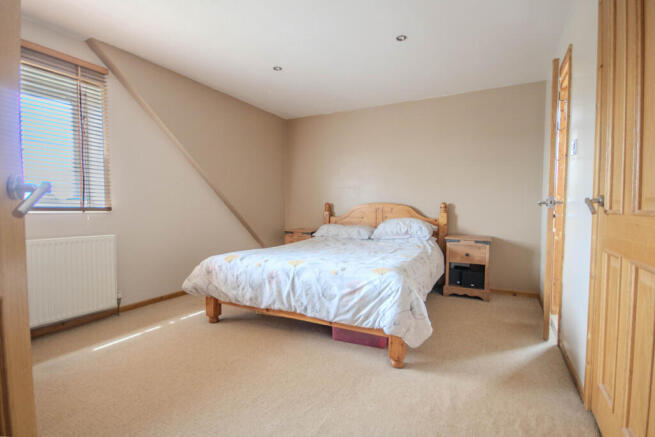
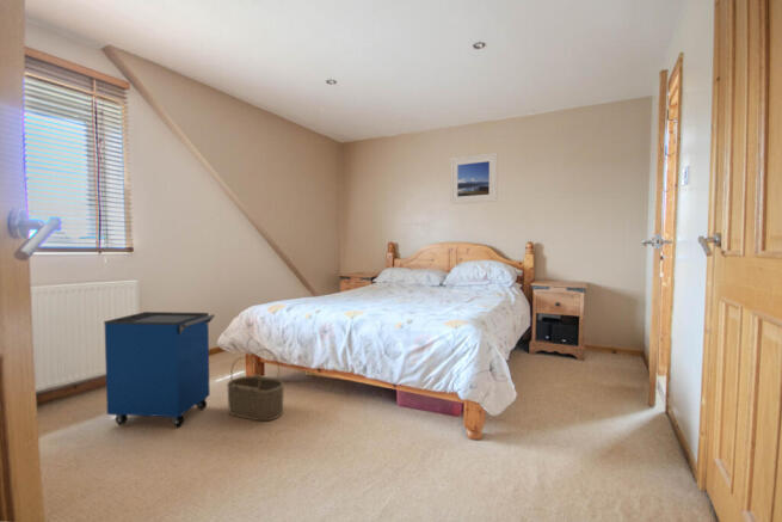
+ wicker basket (255, 382)
+ cabinet (164, 367)
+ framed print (473, 179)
